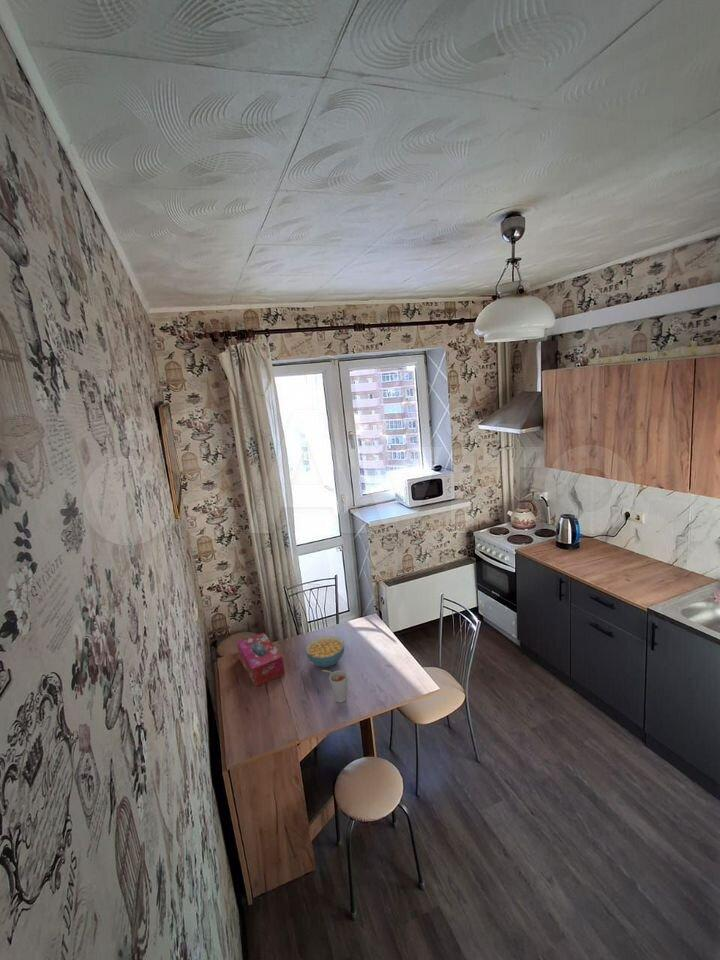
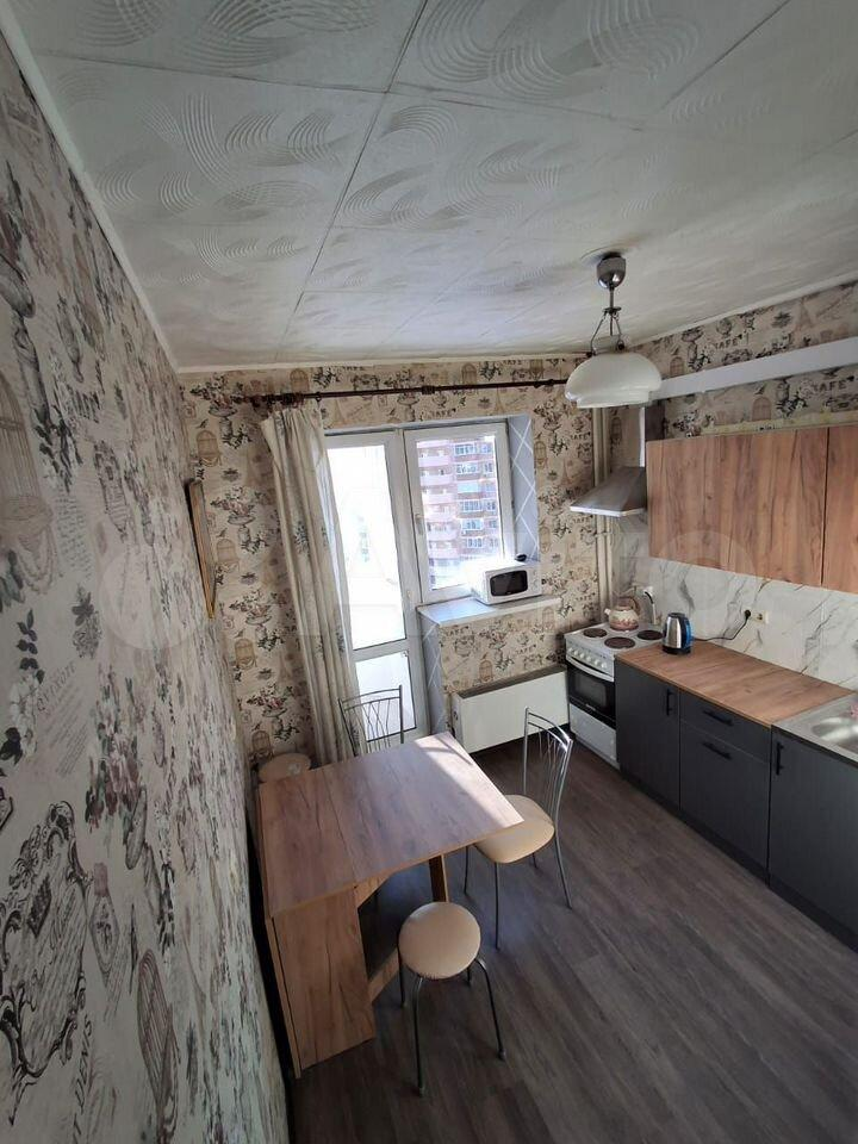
- cereal bowl (326, 654)
- cup (336, 683)
- tissue box (260, 657)
